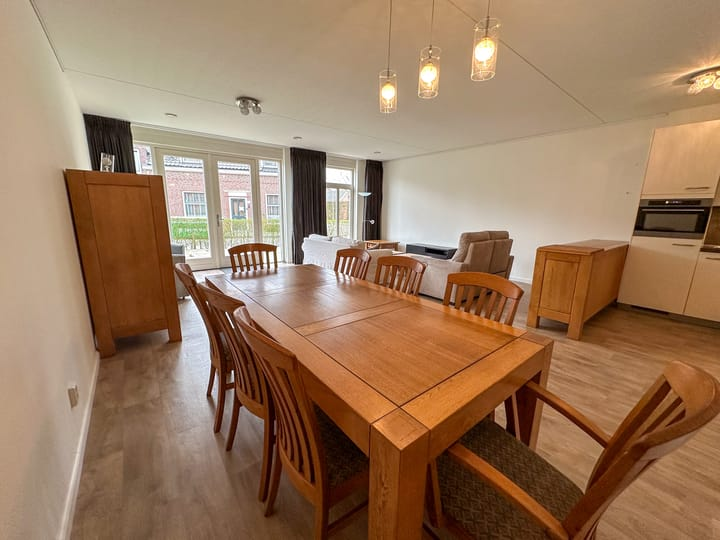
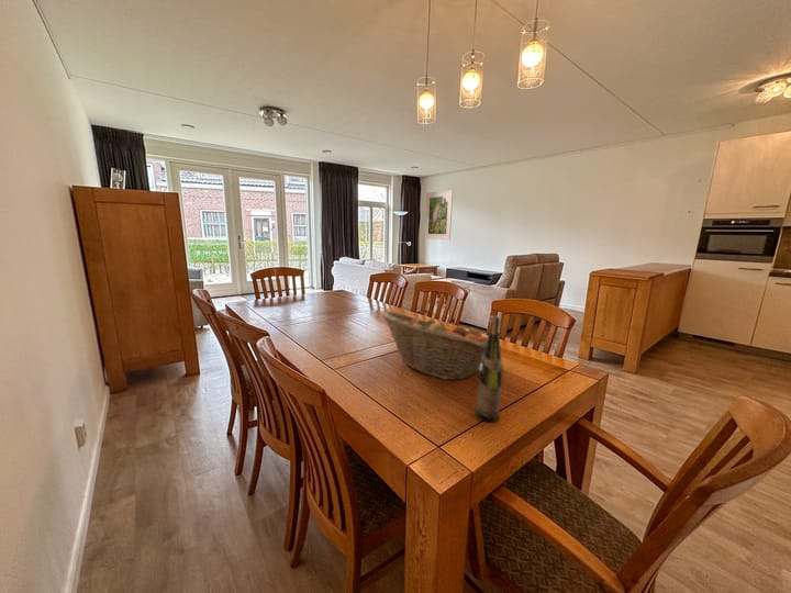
+ wine bottle (491, 368)
+ fruit basket (435, 338)
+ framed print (437, 215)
